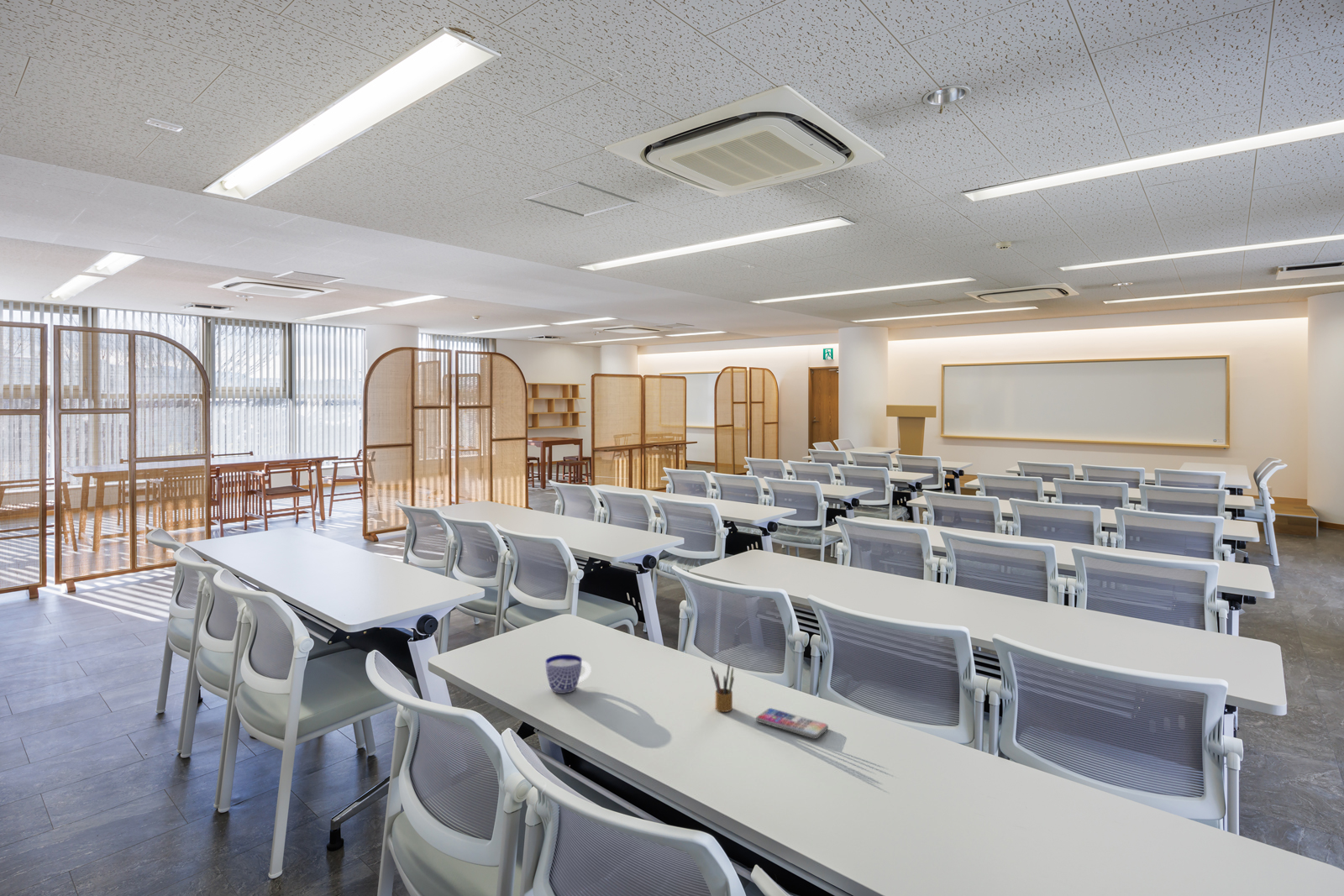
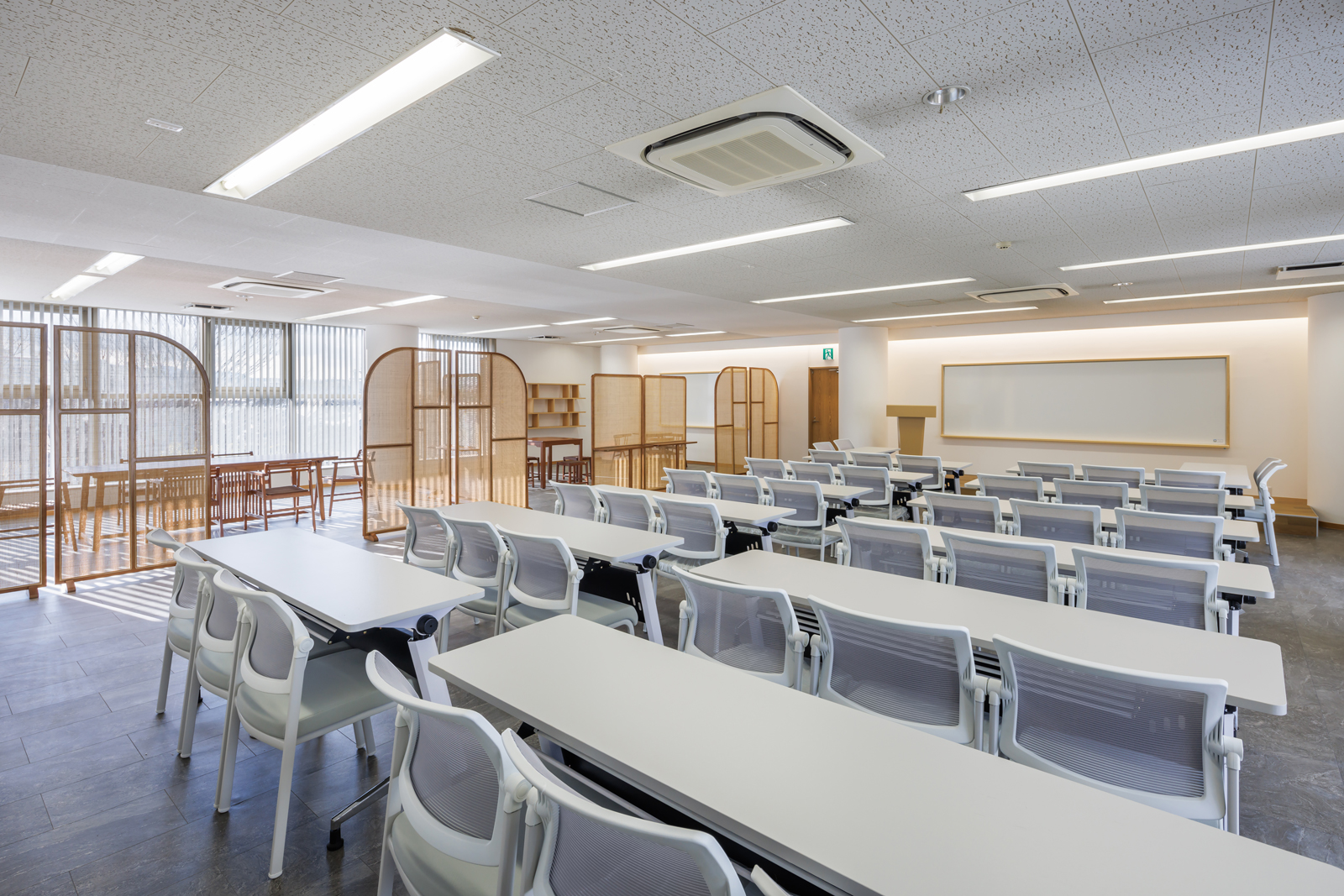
- smartphone (791, 722)
- pencil box (723, 686)
- cup (569, 673)
